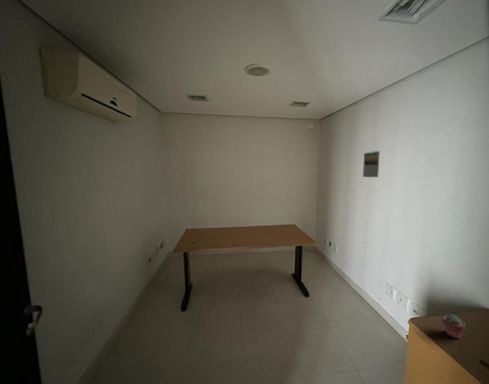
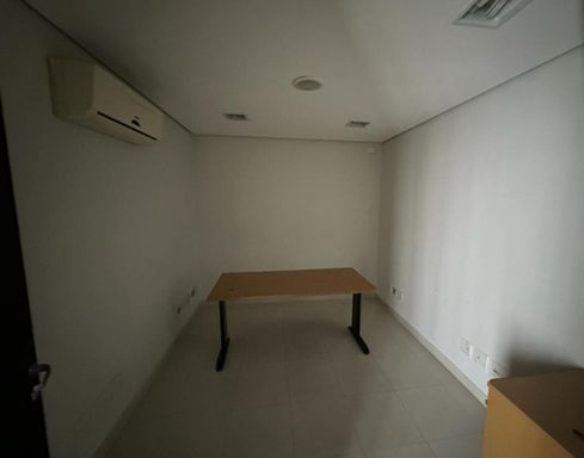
- potted succulent (453, 324)
- calendar (370, 164)
